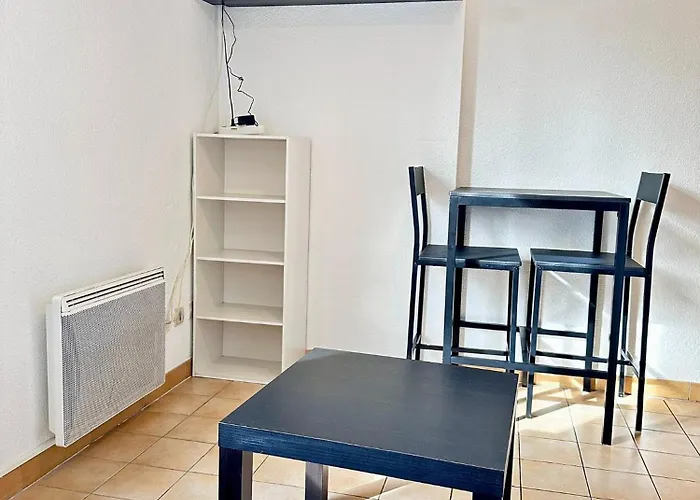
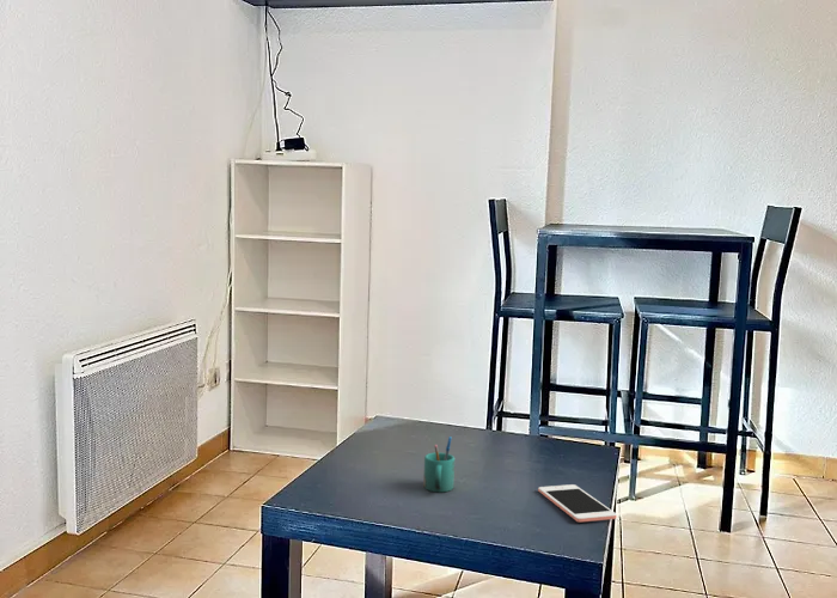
+ cell phone (575, 502)
+ mug (439, 460)
